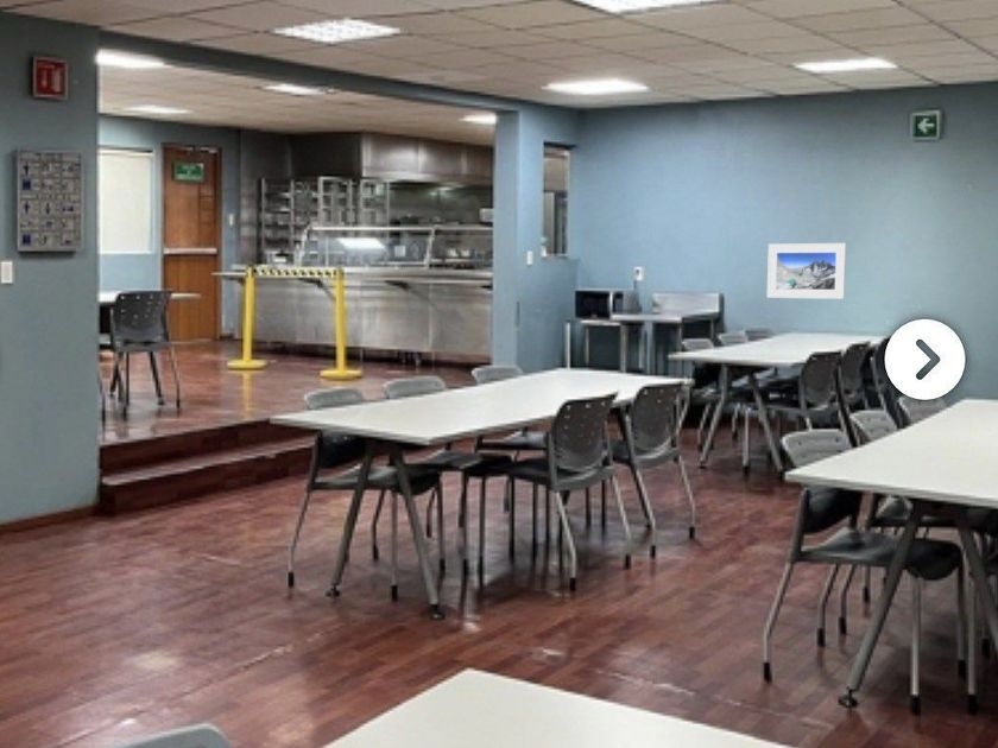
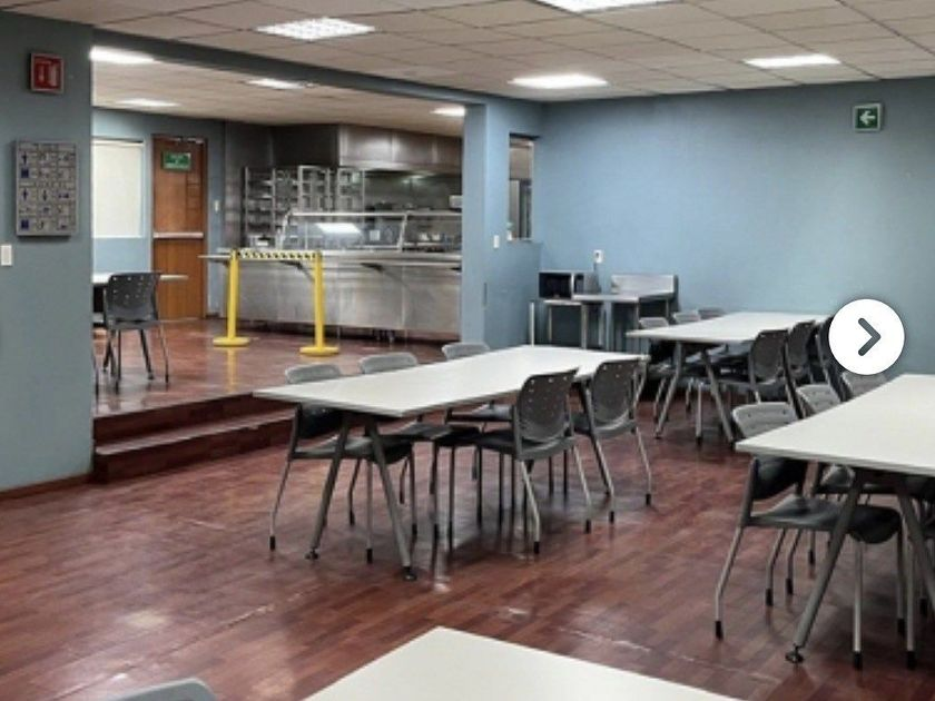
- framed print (806, 271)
